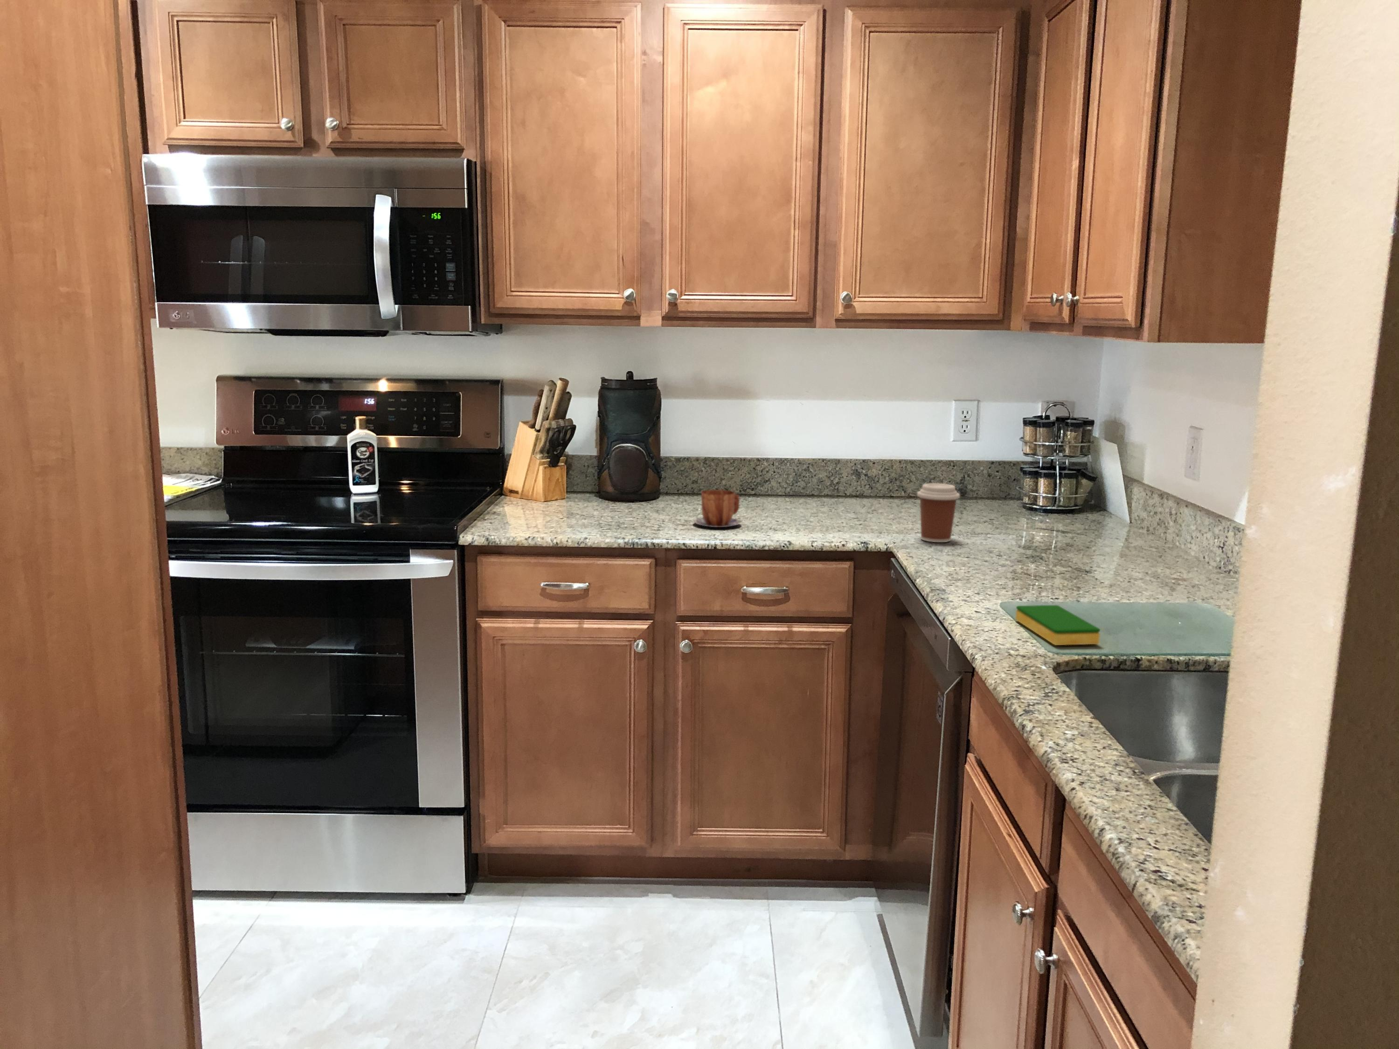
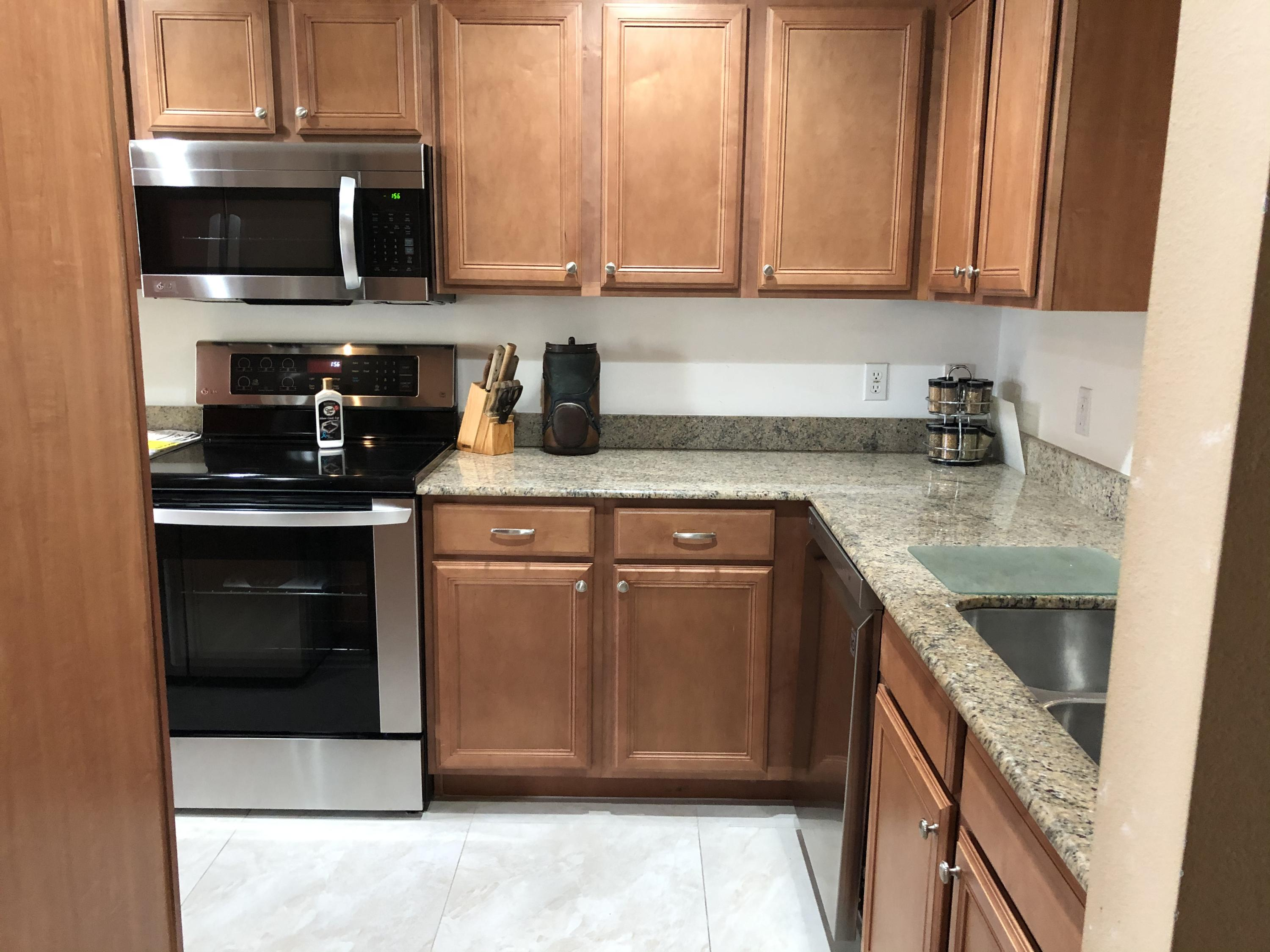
- mug (718, 509)
- coffee cup (936, 512)
- dish sponge (1055, 625)
